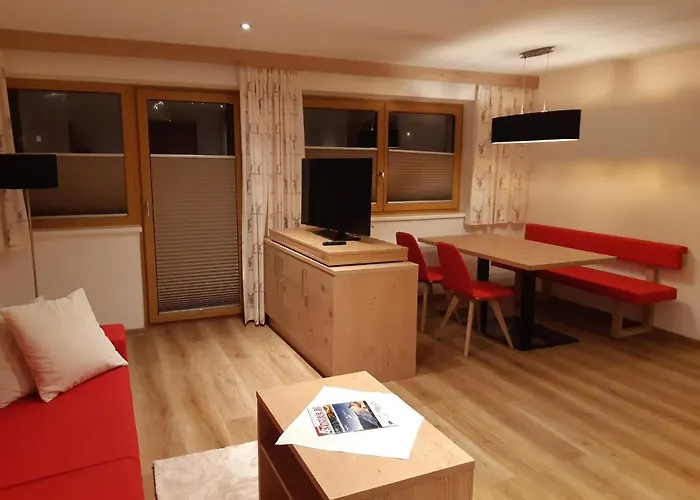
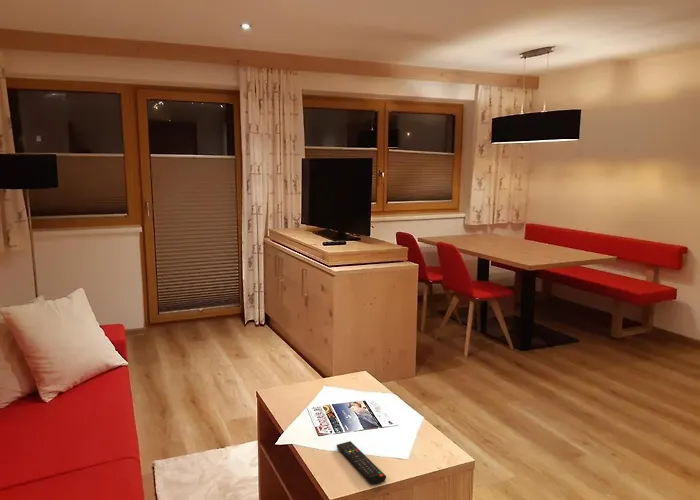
+ remote control (360, 461)
